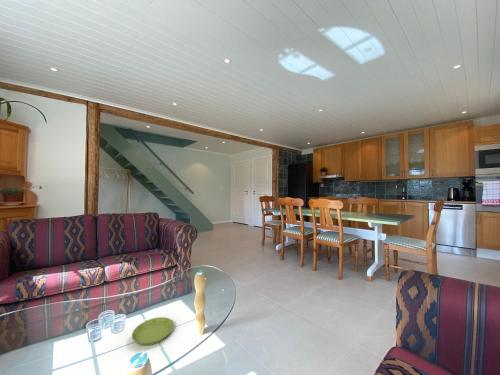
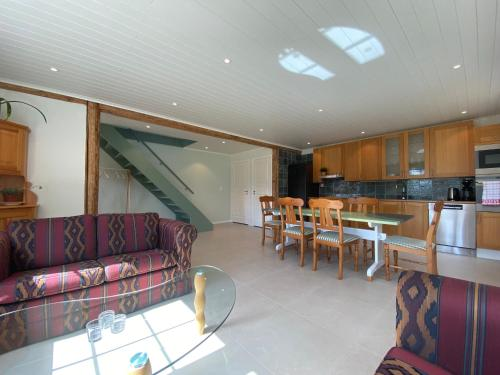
- saucer (153, 331)
